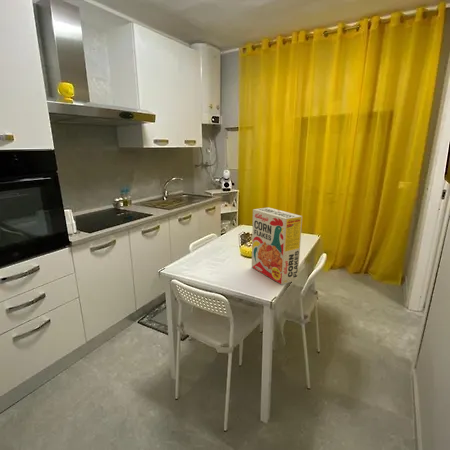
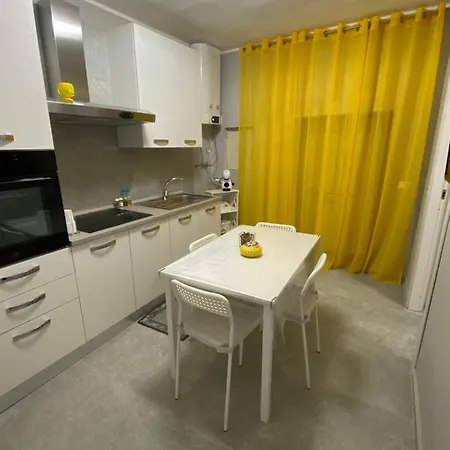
- cereal box (274, 243)
